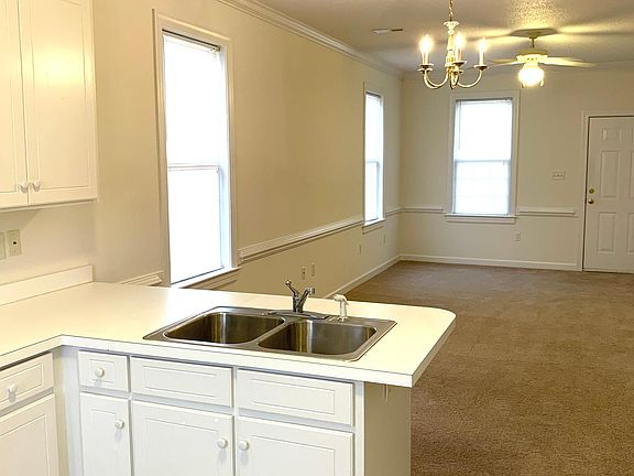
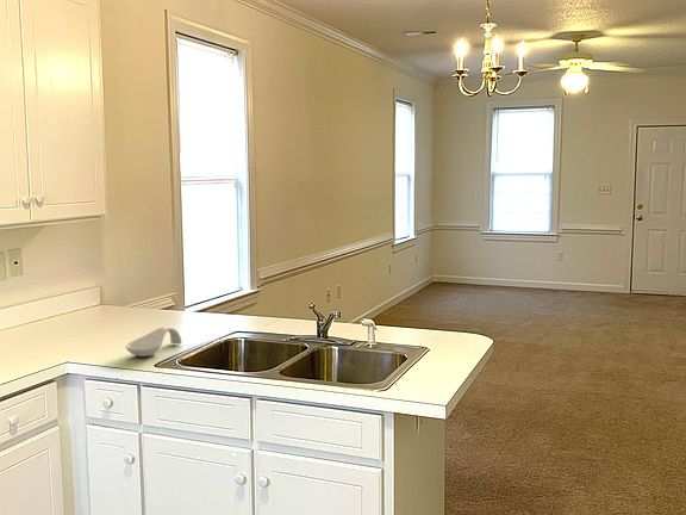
+ spoon rest (155, 341)
